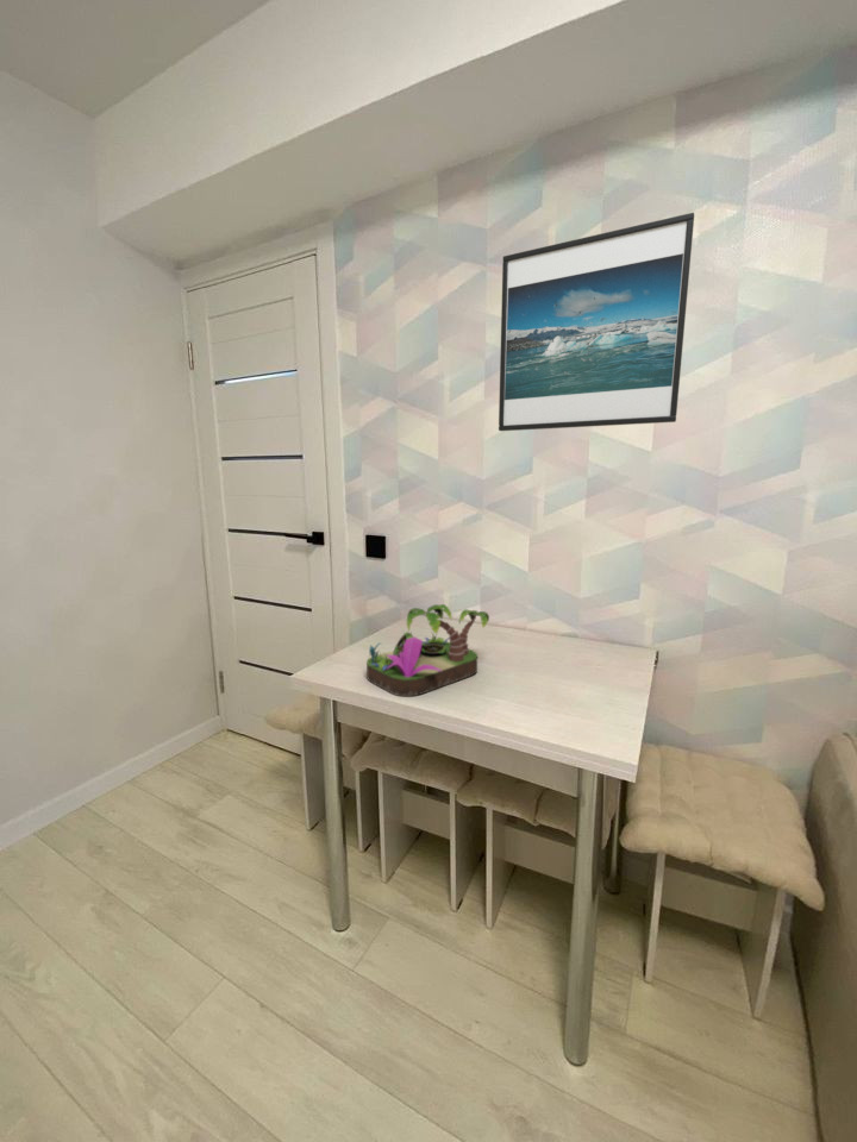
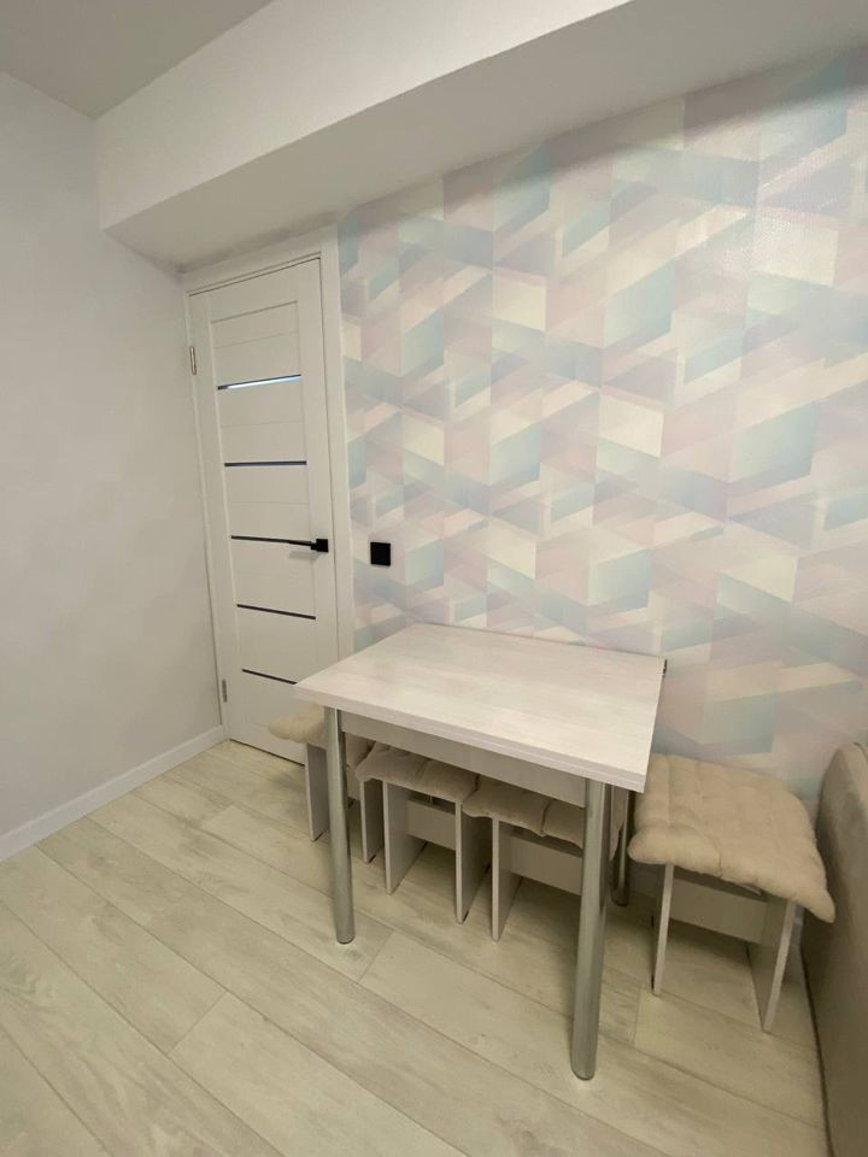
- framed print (584, 334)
- plant (432, 636)
